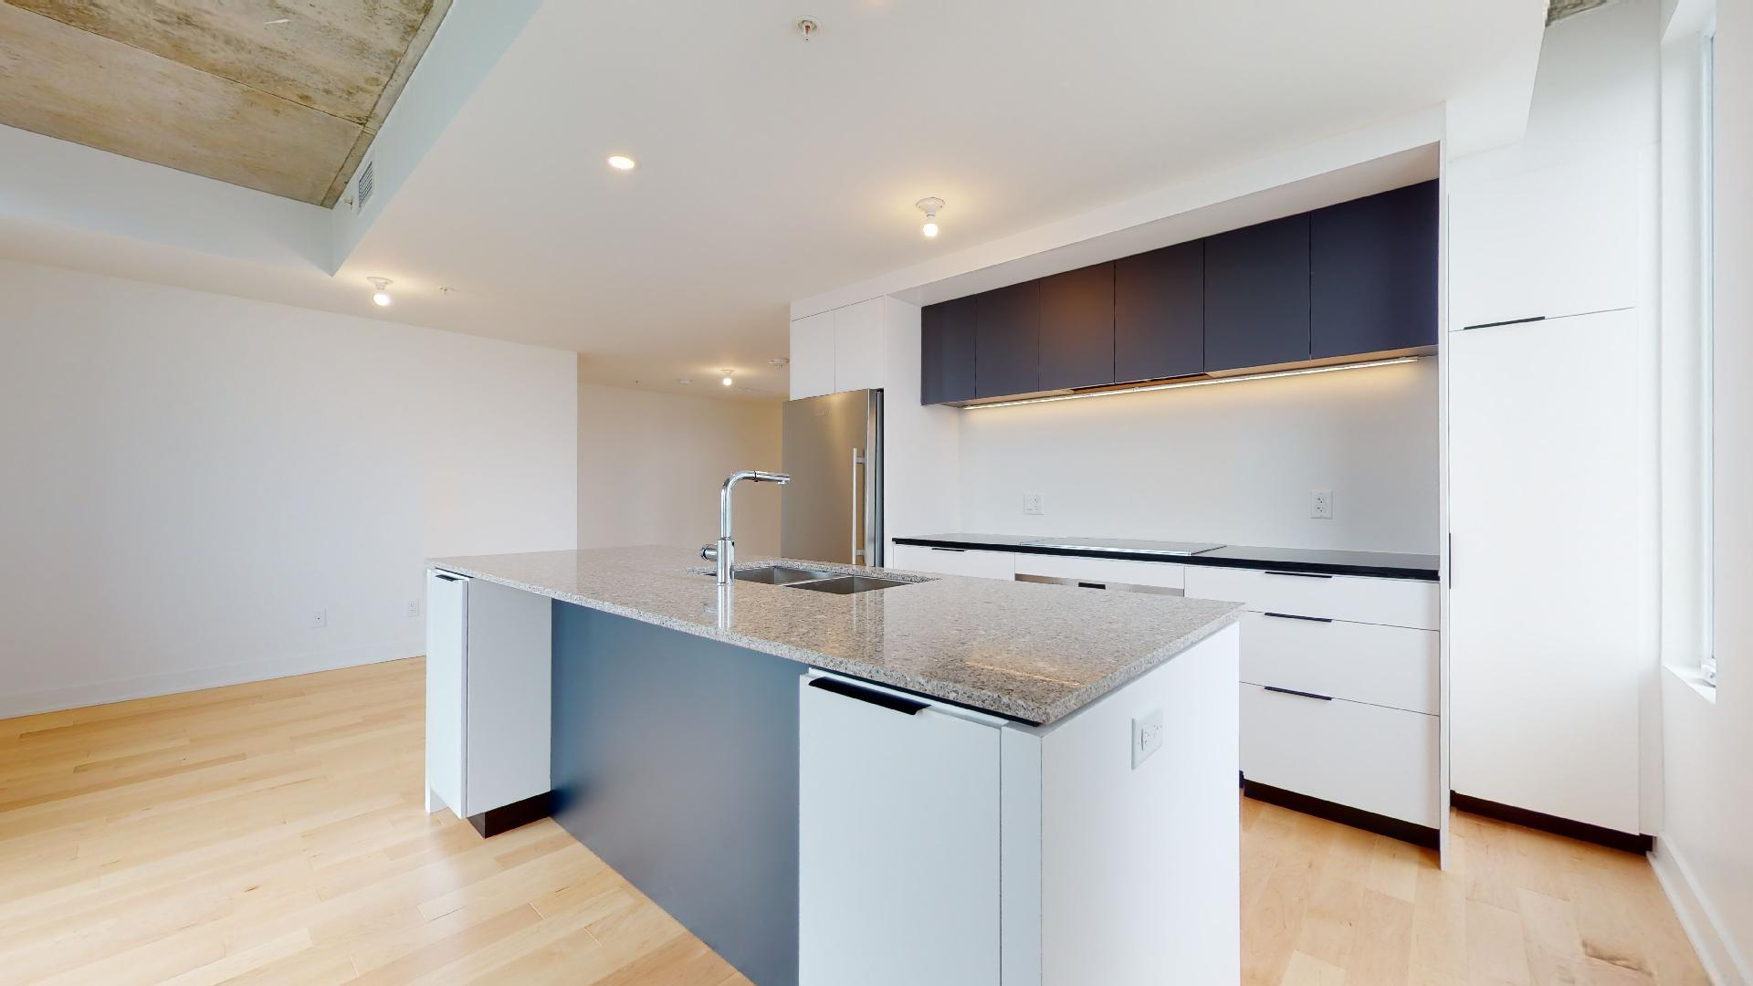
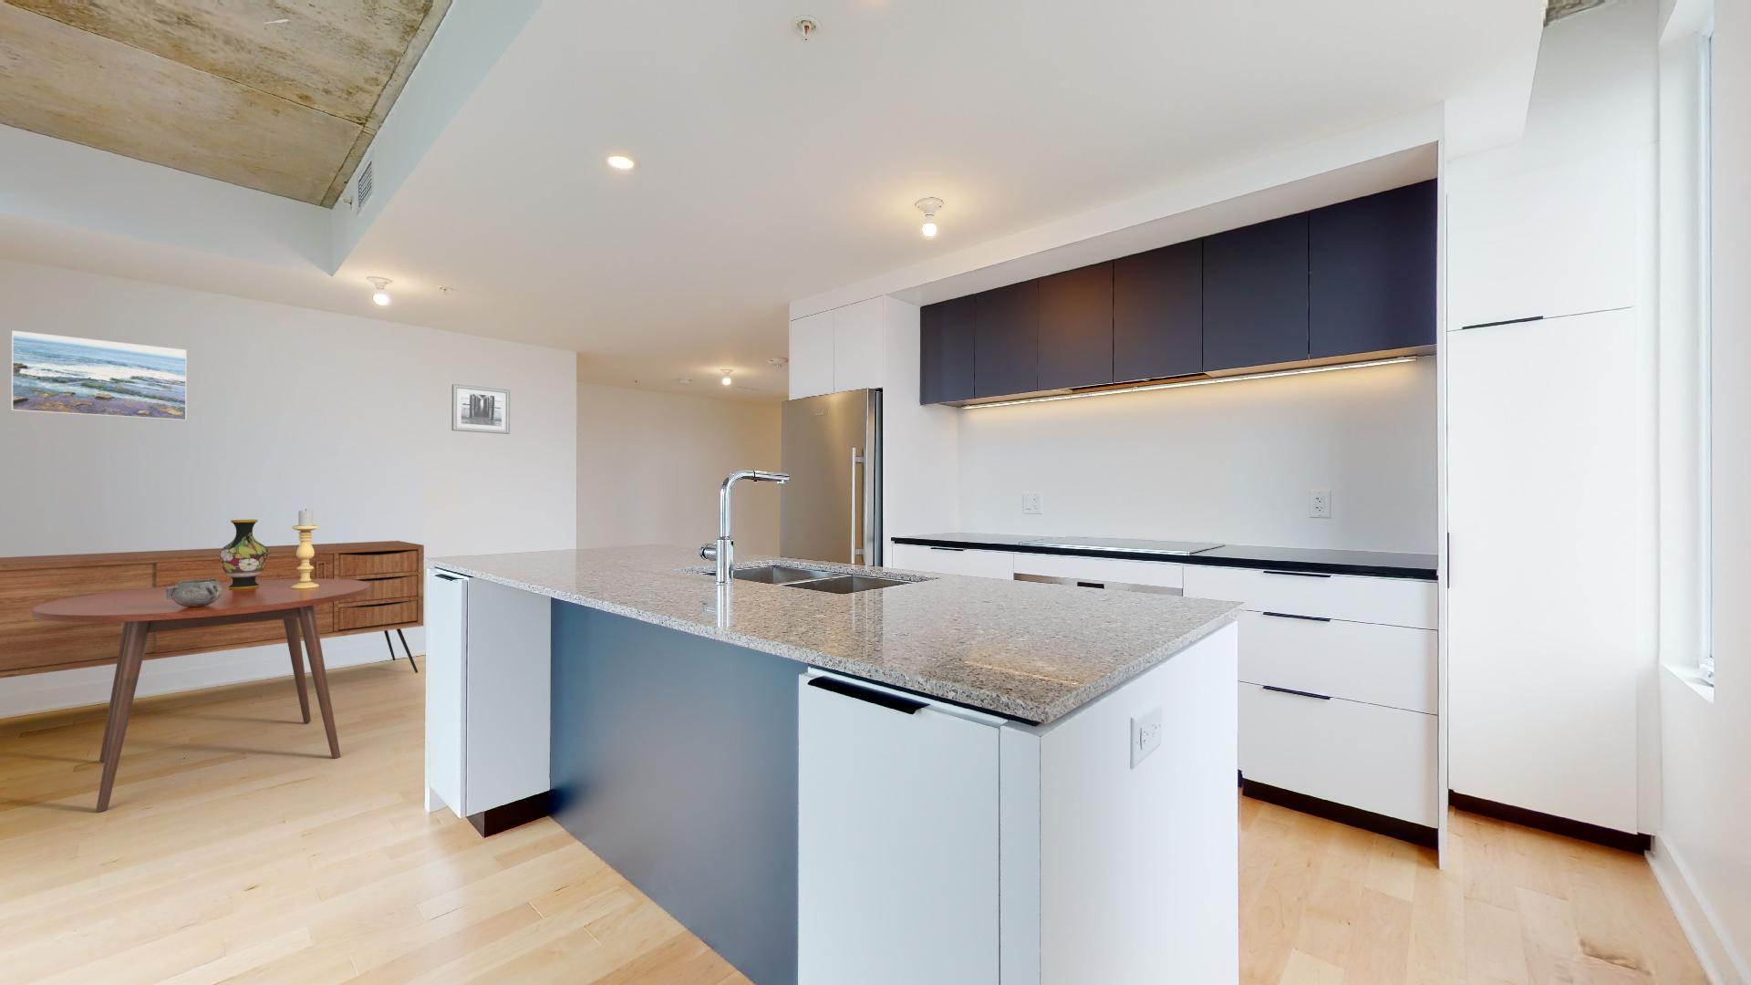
+ candle holder (304, 547)
+ dining table (213, 625)
+ vase (243, 553)
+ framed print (103, 378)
+ decorative bowl (195, 593)
+ sideboard (209, 627)
+ wall art (481, 409)
